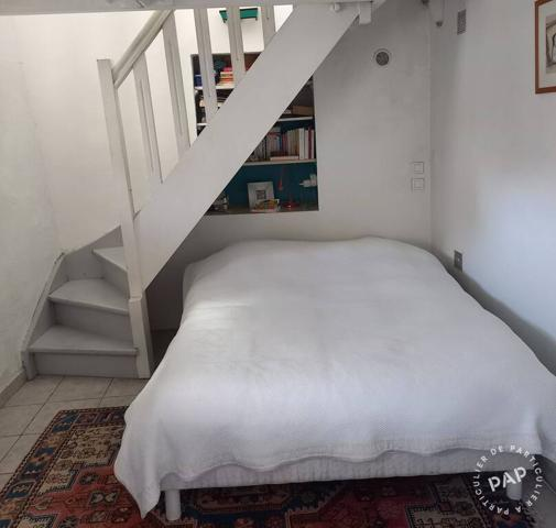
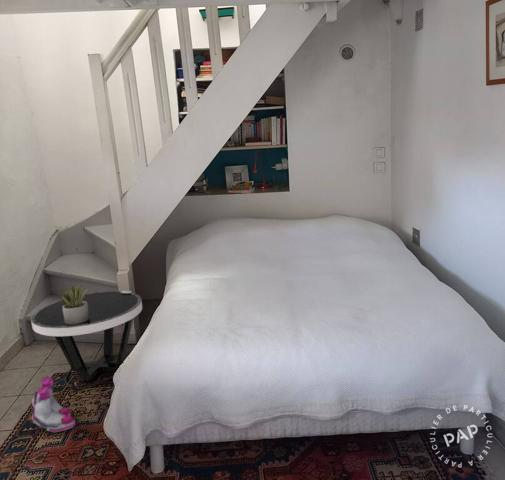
+ succulent plant (74, 301)
+ boots (50, 401)
+ side table (92, 332)
